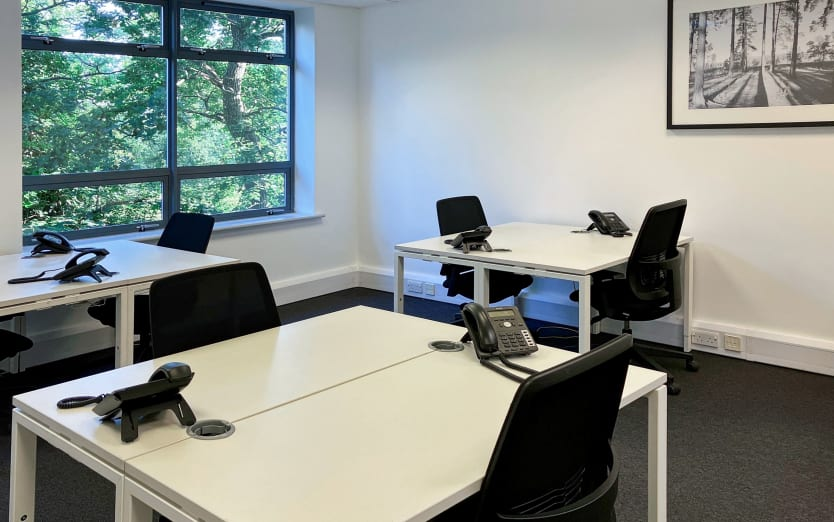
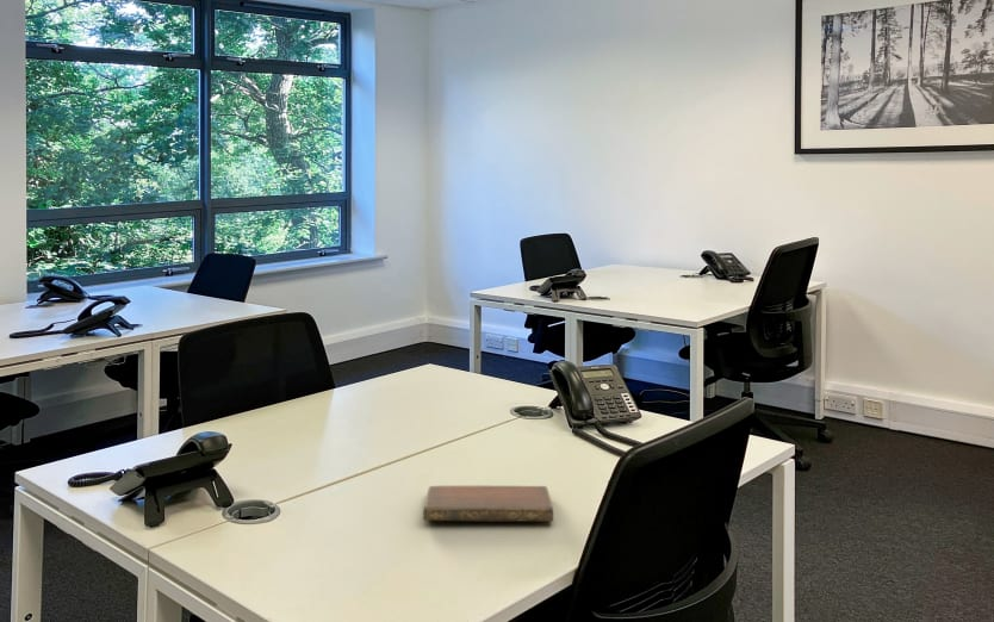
+ notebook (487, 502)
